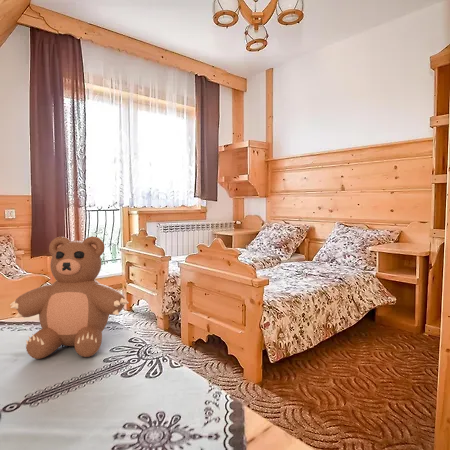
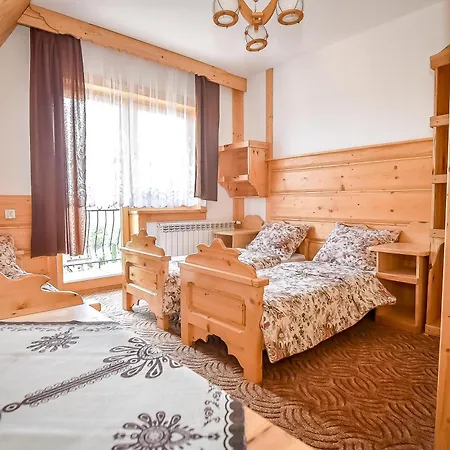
- teddy bear (73, 292)
